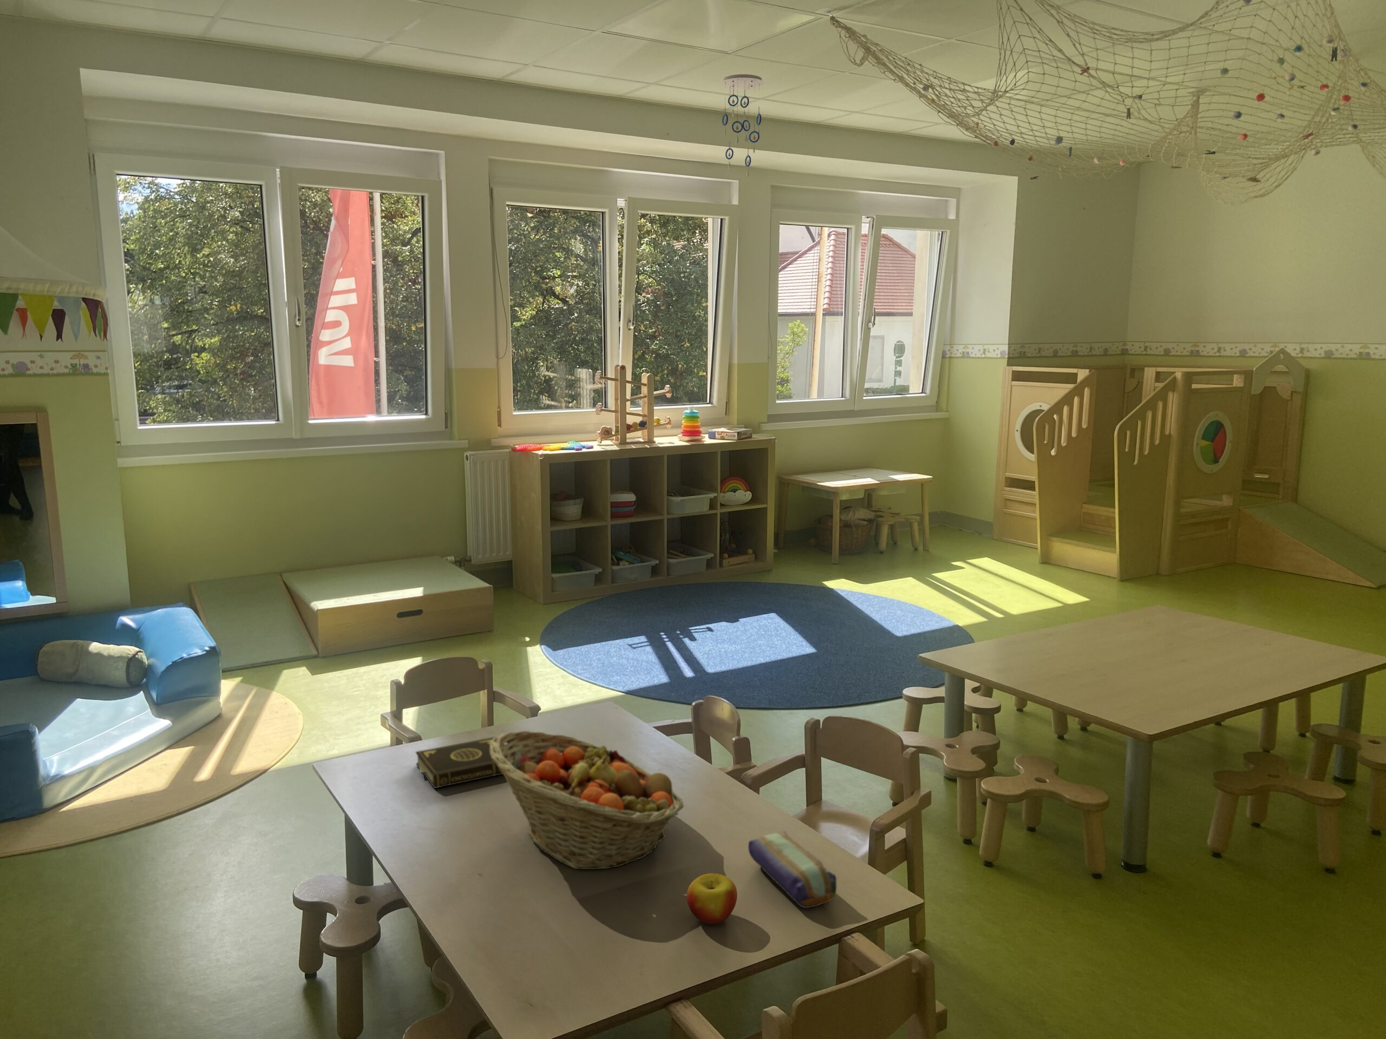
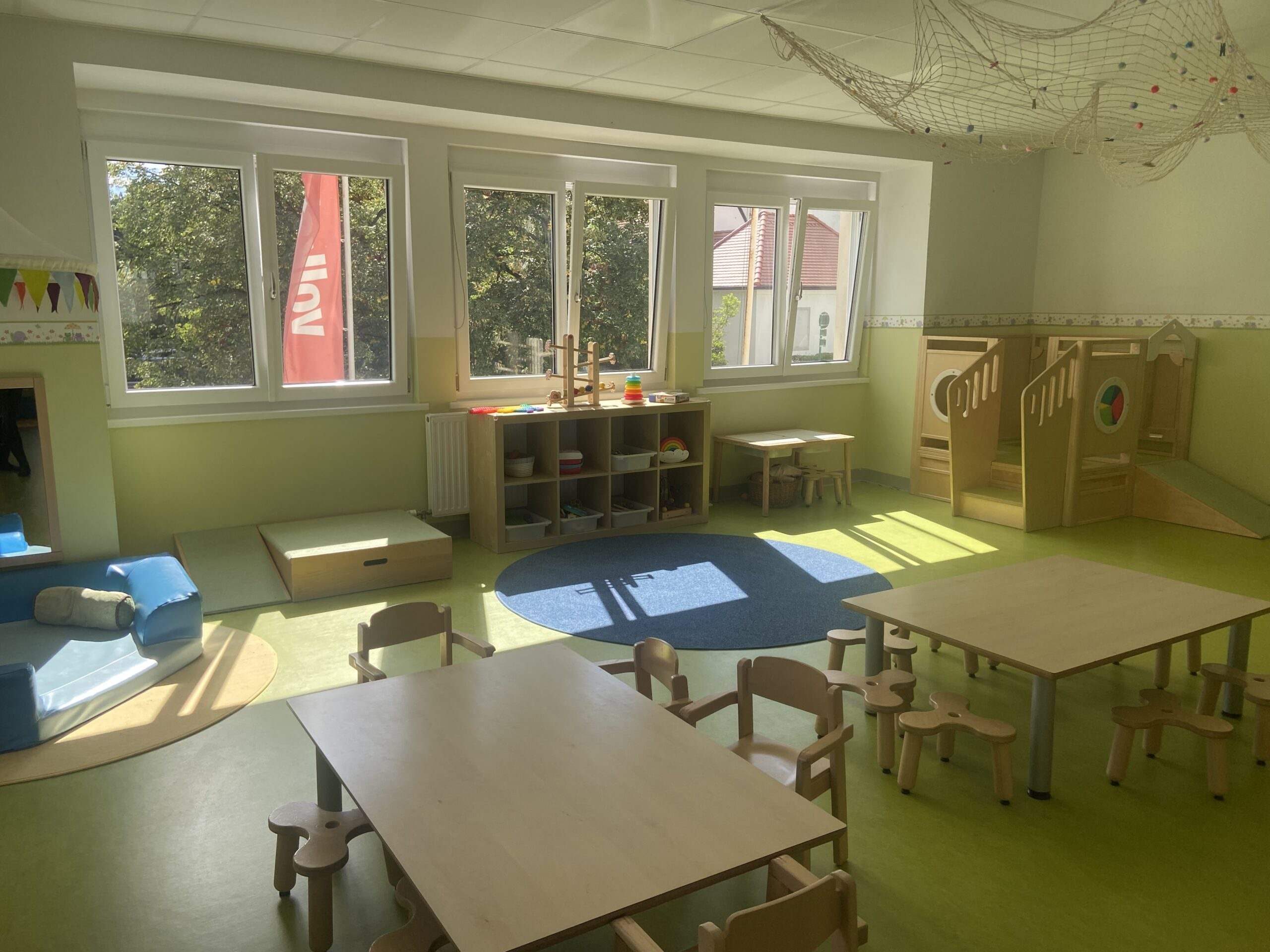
- fruit basket (585, 789)
- pencil case (791, 867)
- book (467, 762)
- ceiling mobile (742, 128)
- apple (712, 899)
